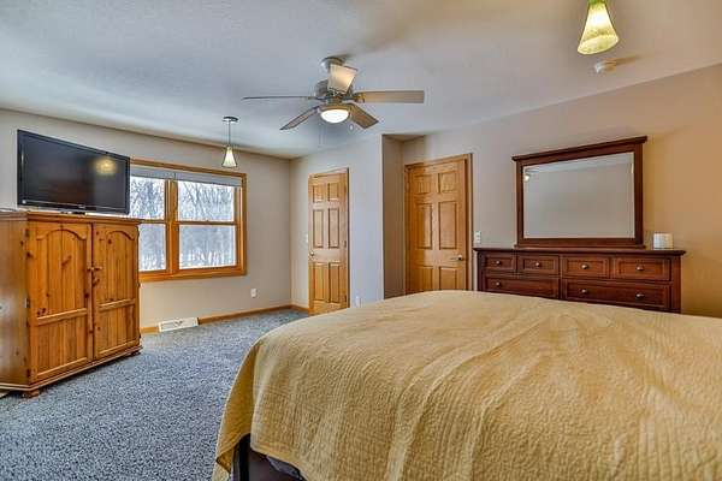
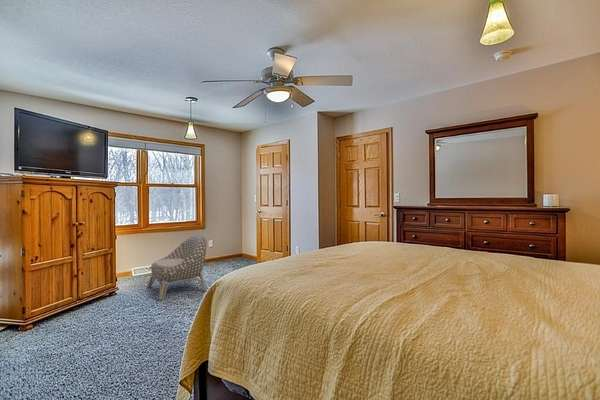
+ armchair (176, 263)
